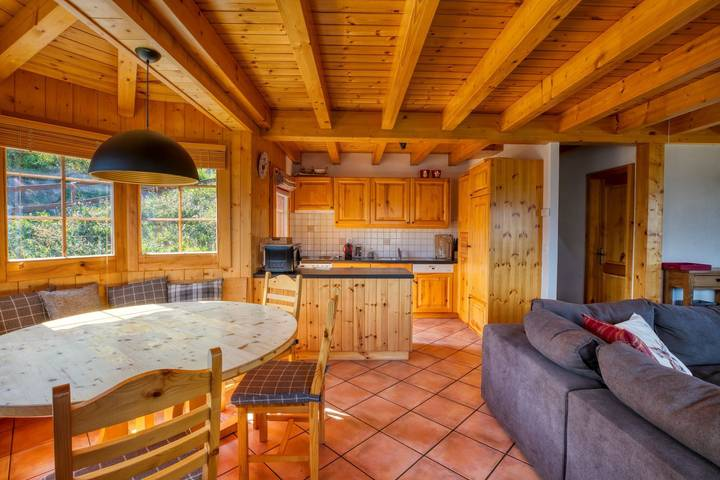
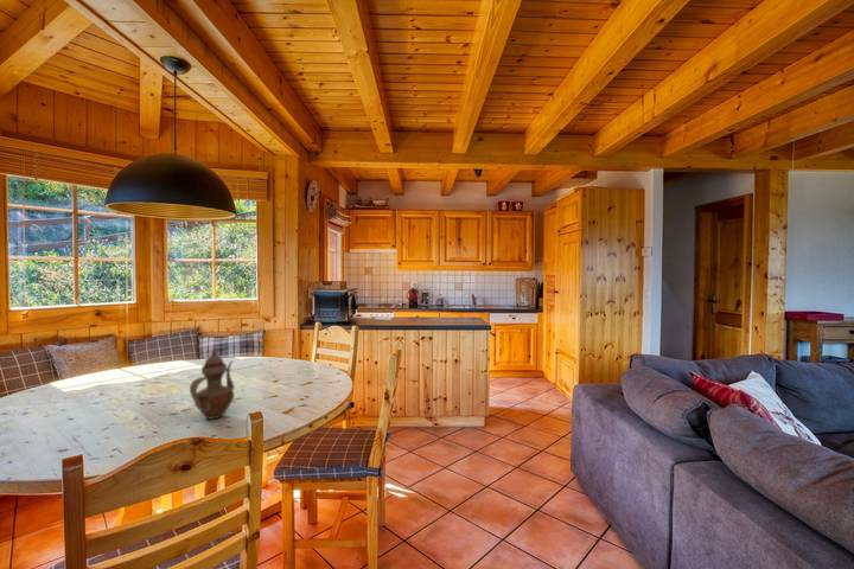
+ teapot (214, 382)
